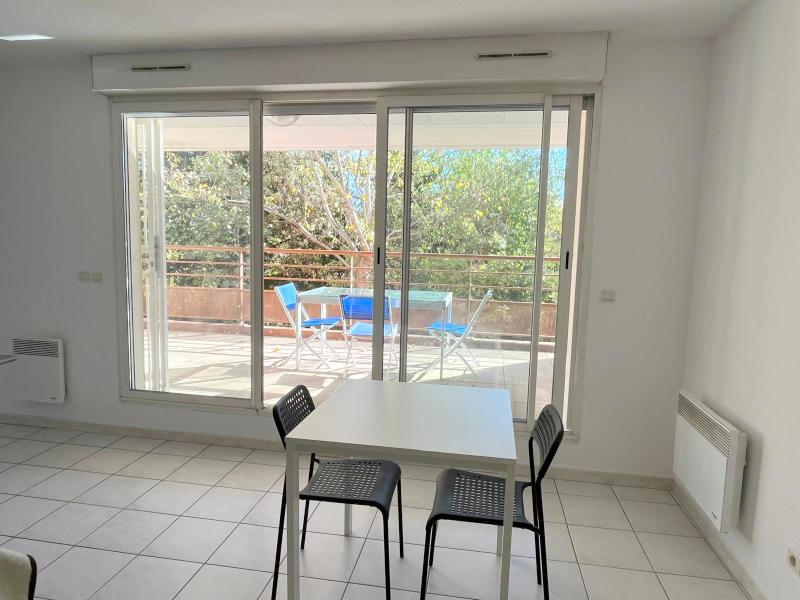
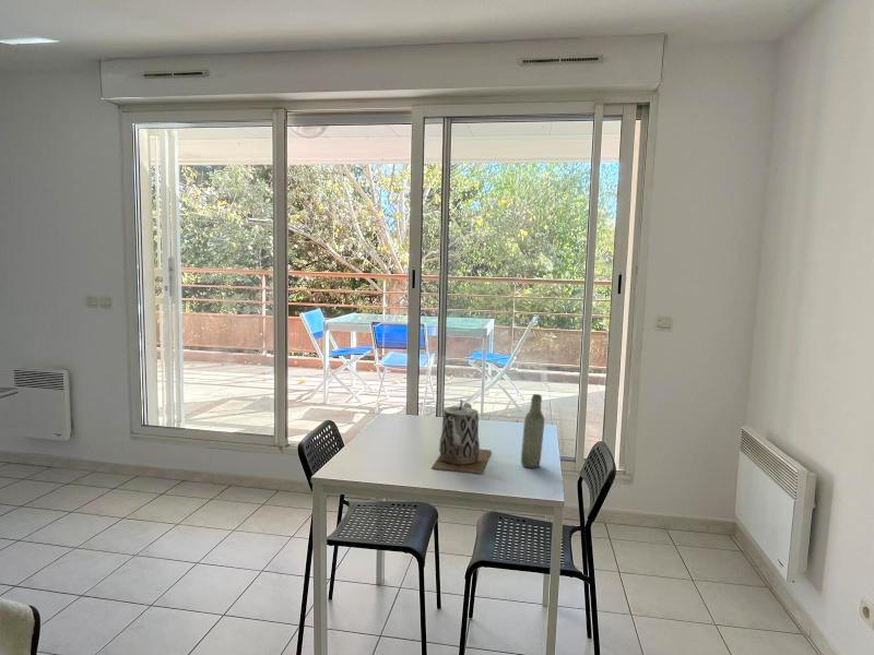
+ bottle (533, 430)
+ teapot (463, 429)
